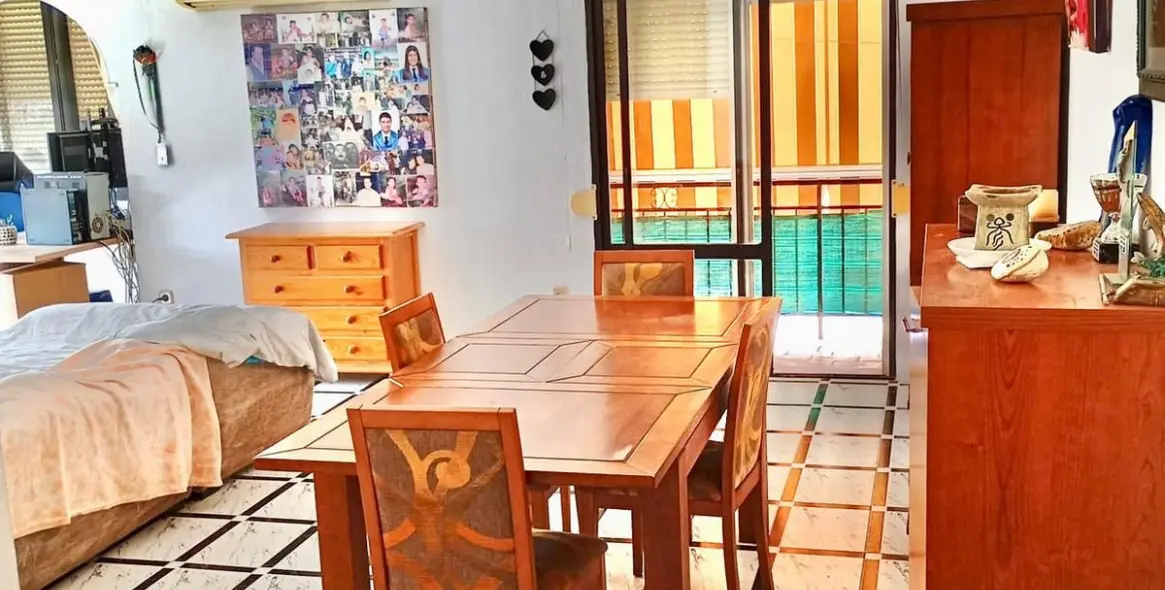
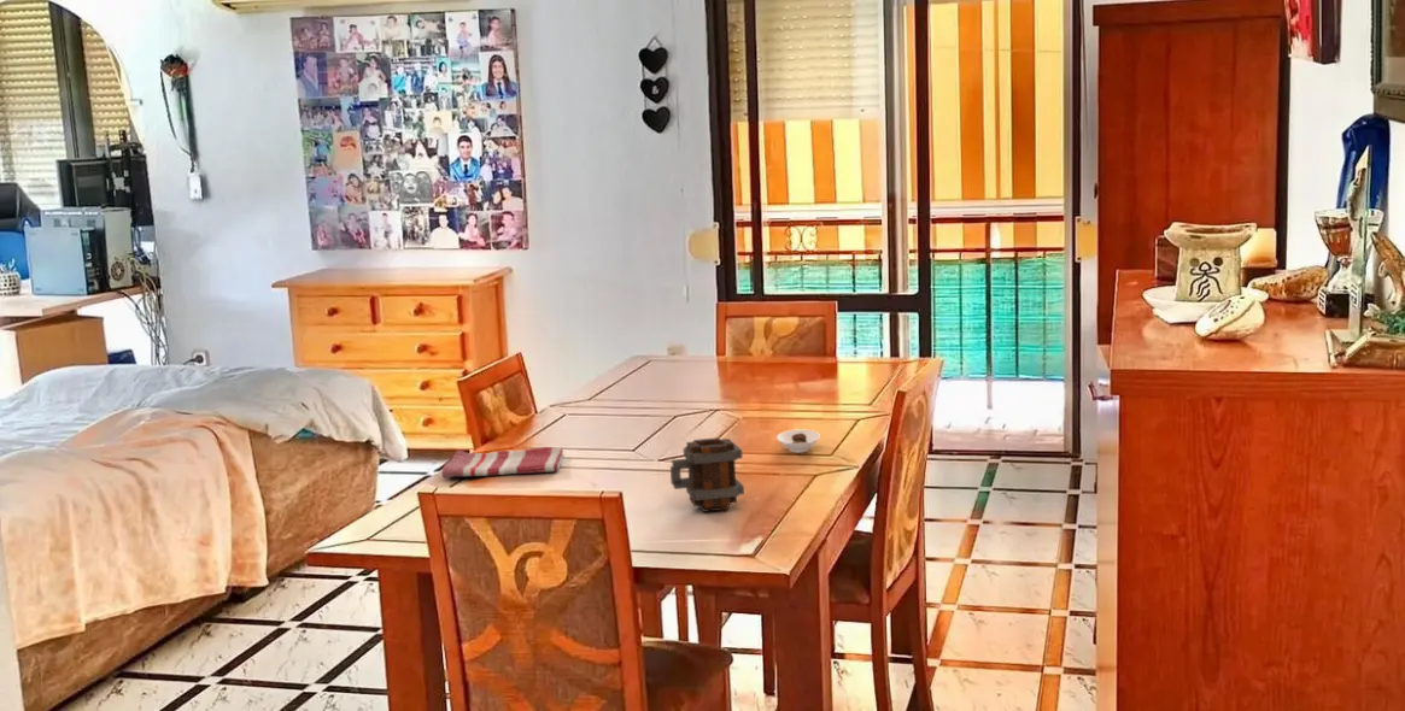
+ saucer (798, 441)
+ dish towel (504, 462)
+ mug (706, 475)
